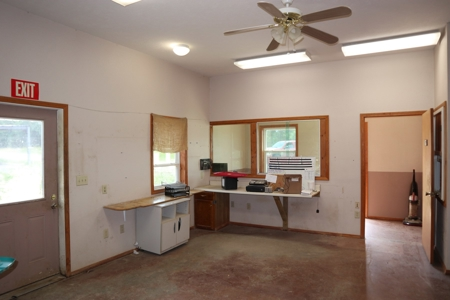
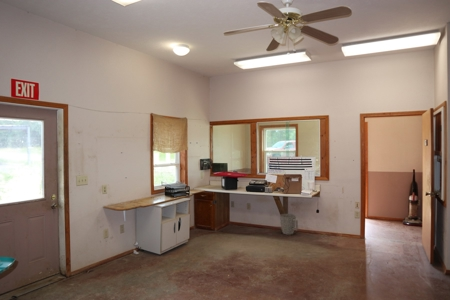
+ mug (289, 224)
